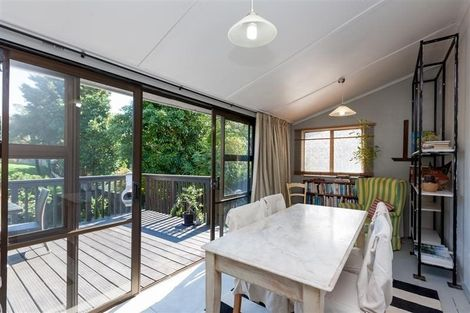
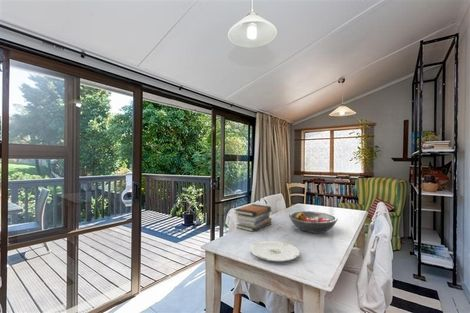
+ fruit bowl (312, 221)
+ plate (274, 251)
+ book stack (253, 217)
